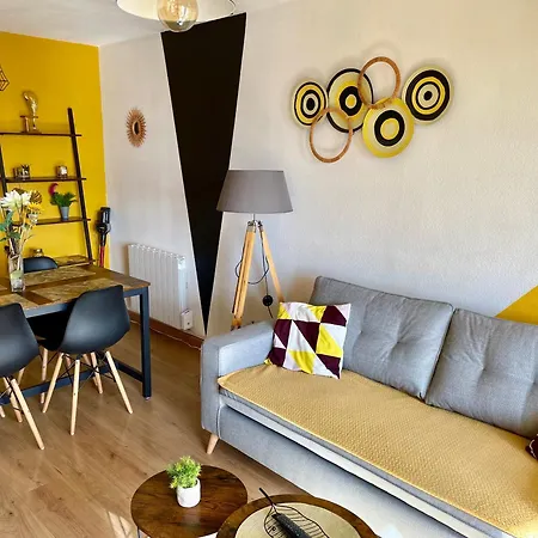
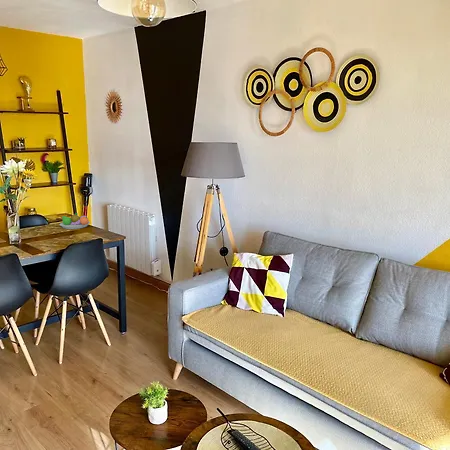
+ fruit bowl (74, 220)
